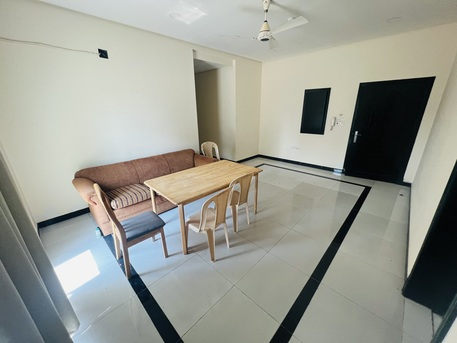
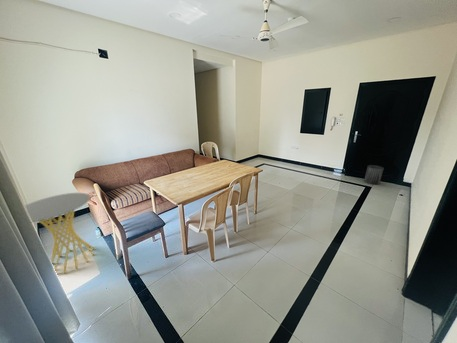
+ side table (64, 232)
+ trash can (373, 174)
